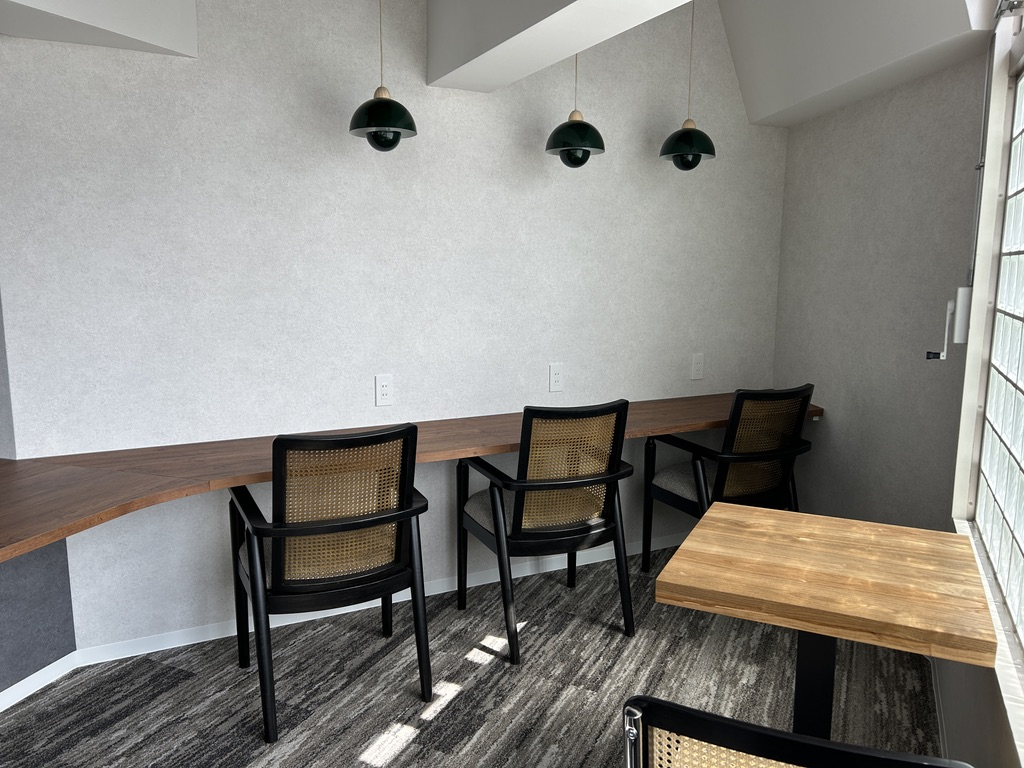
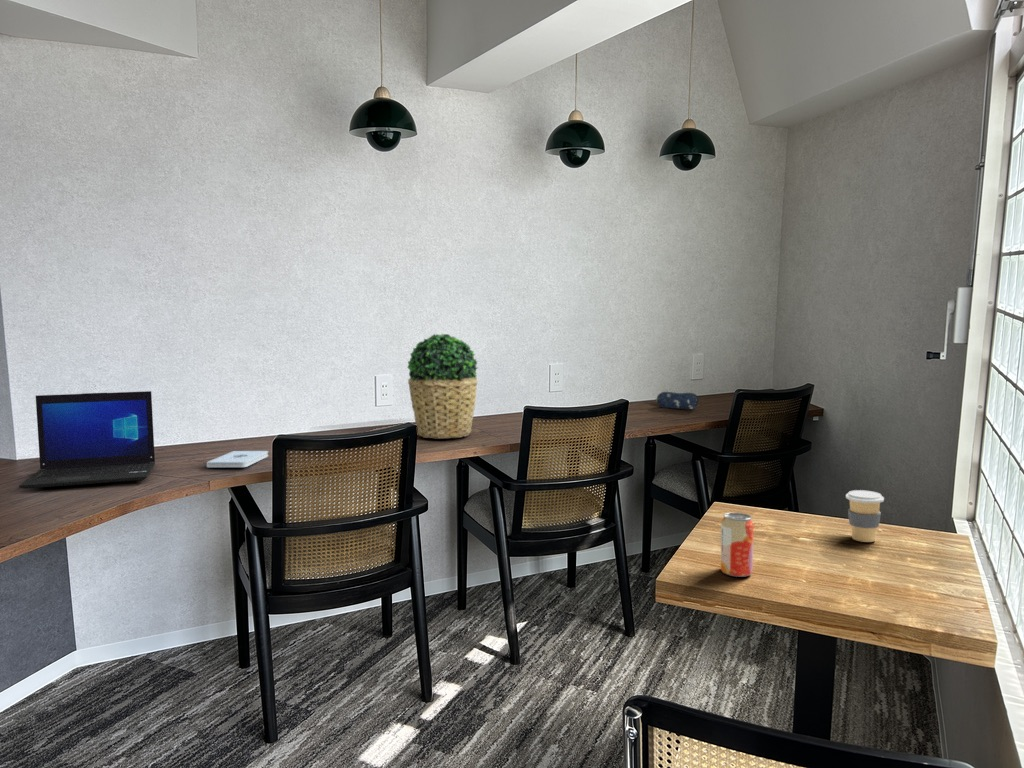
+ coffee cup (864, 516)
+ laptop (90, 436)
+ notepad (239, 458)
+ potted plant (443, 385)
+ pencil case (677, 400)
+ beverage can (736, 544)
